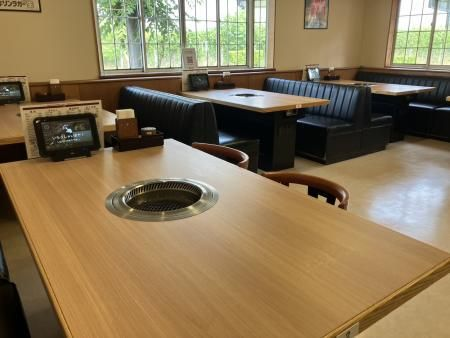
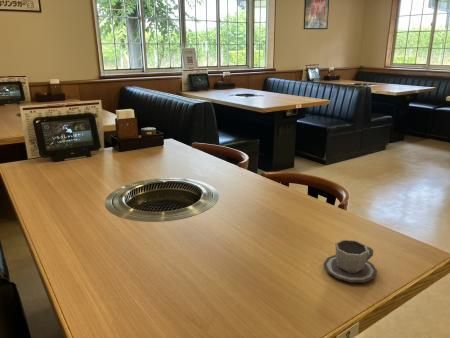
+ cup (350, 258)
